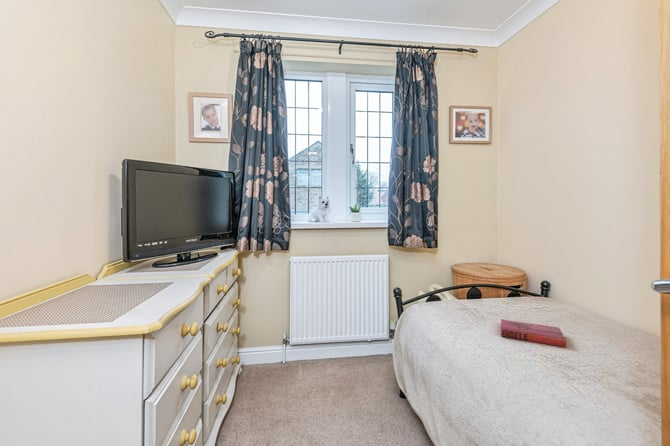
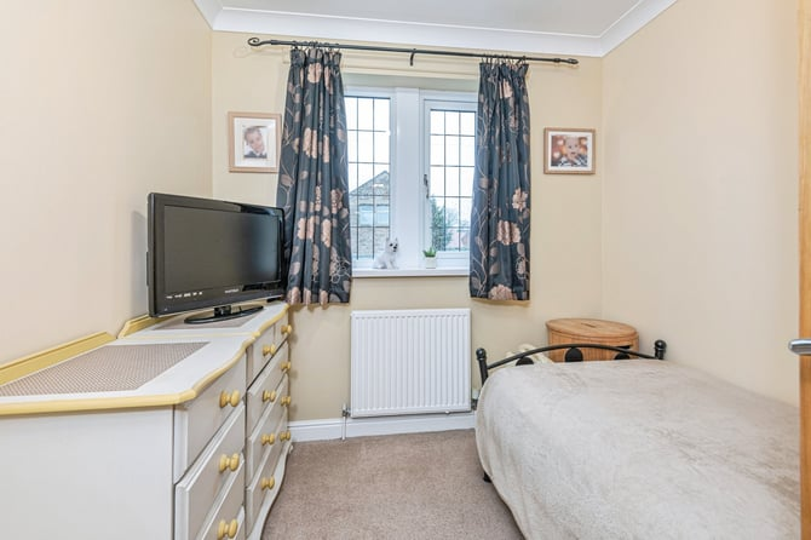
- hardback book (530, 331)
